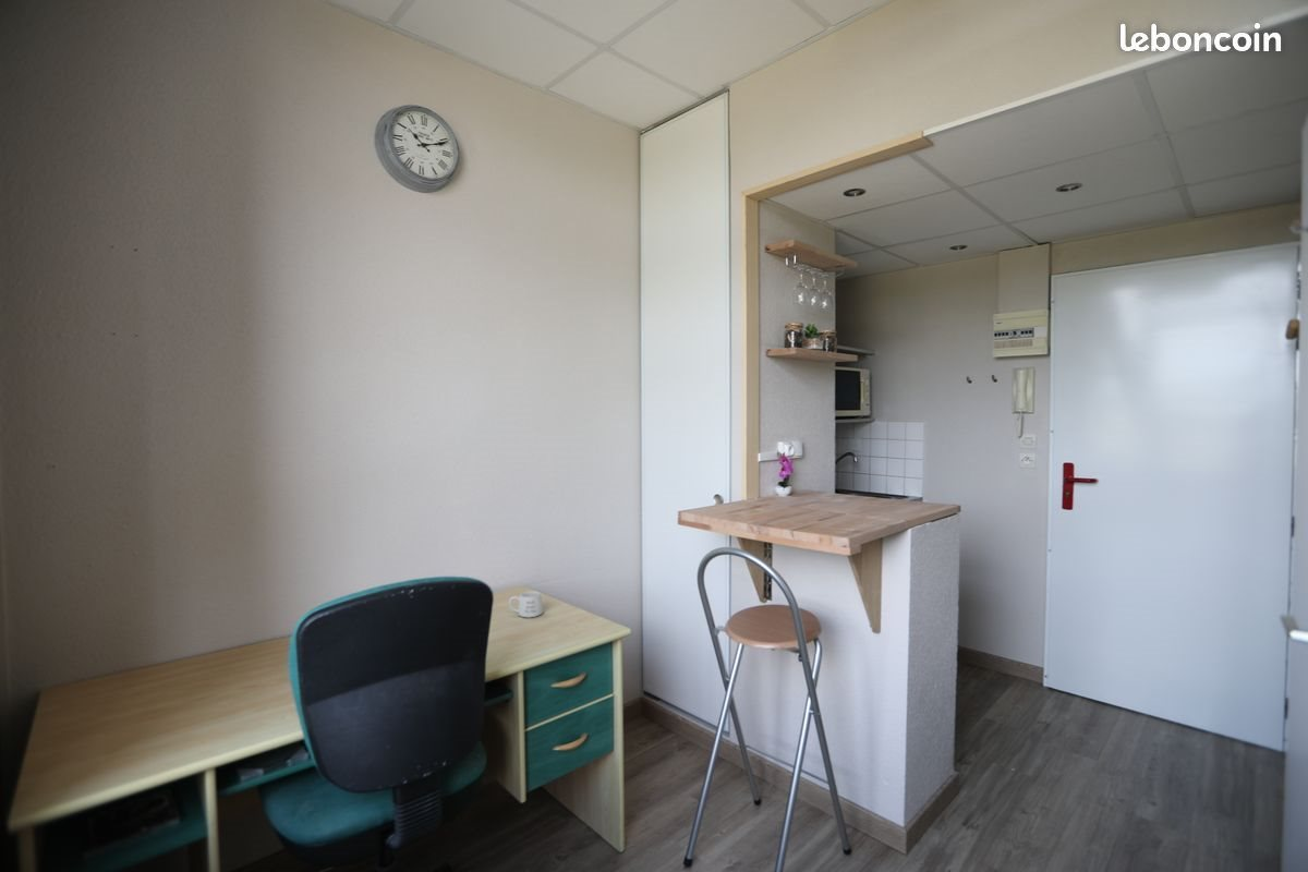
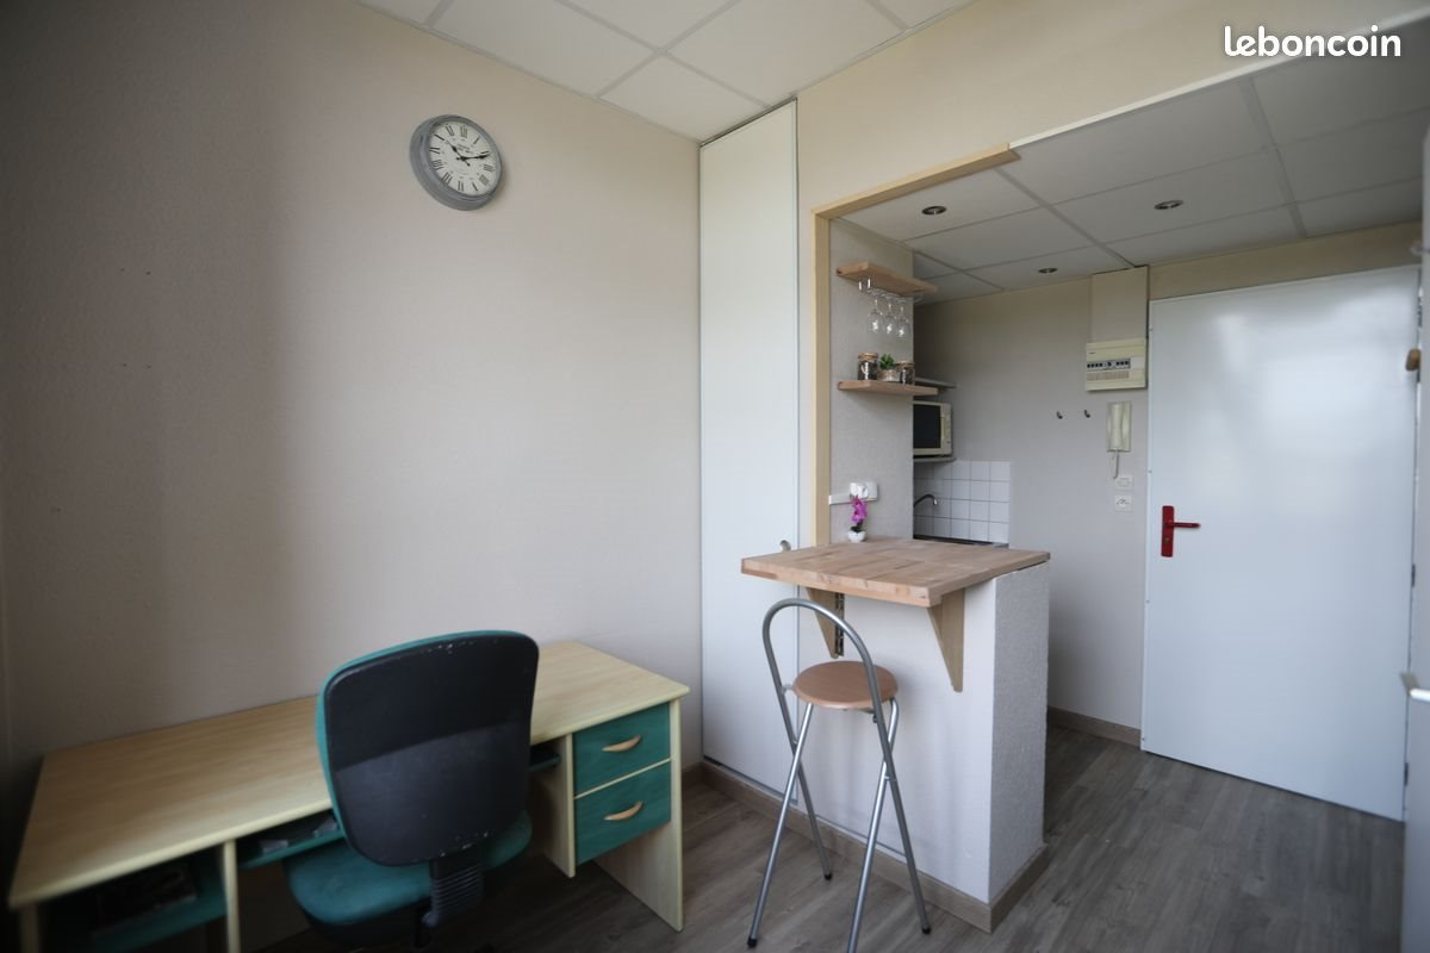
- mug (525, 604)
